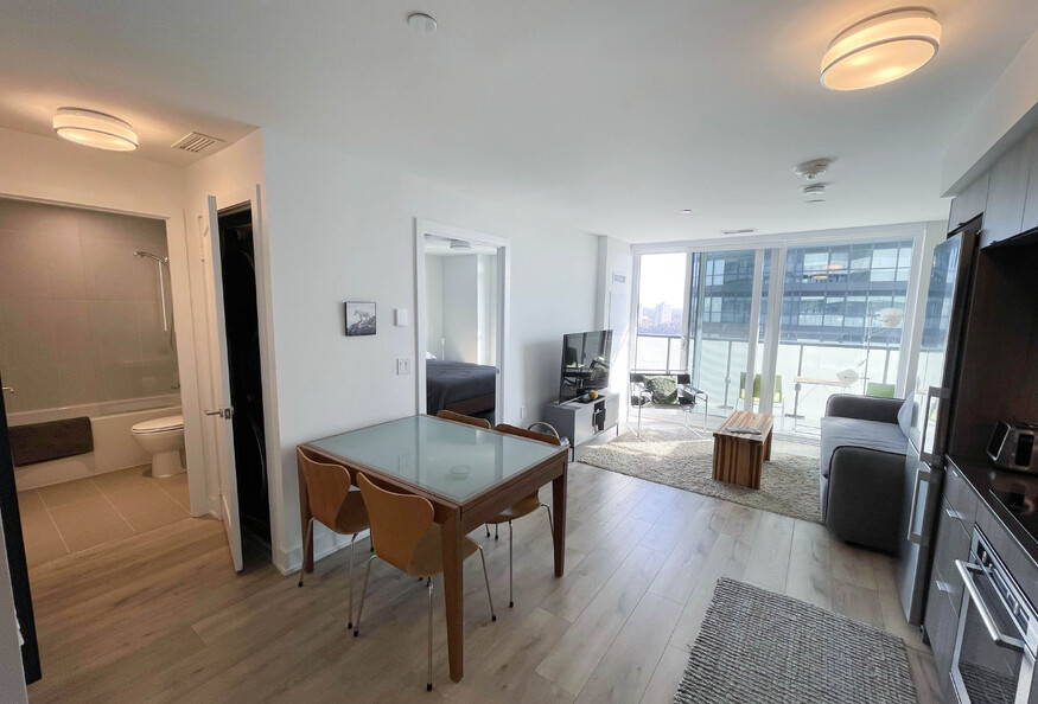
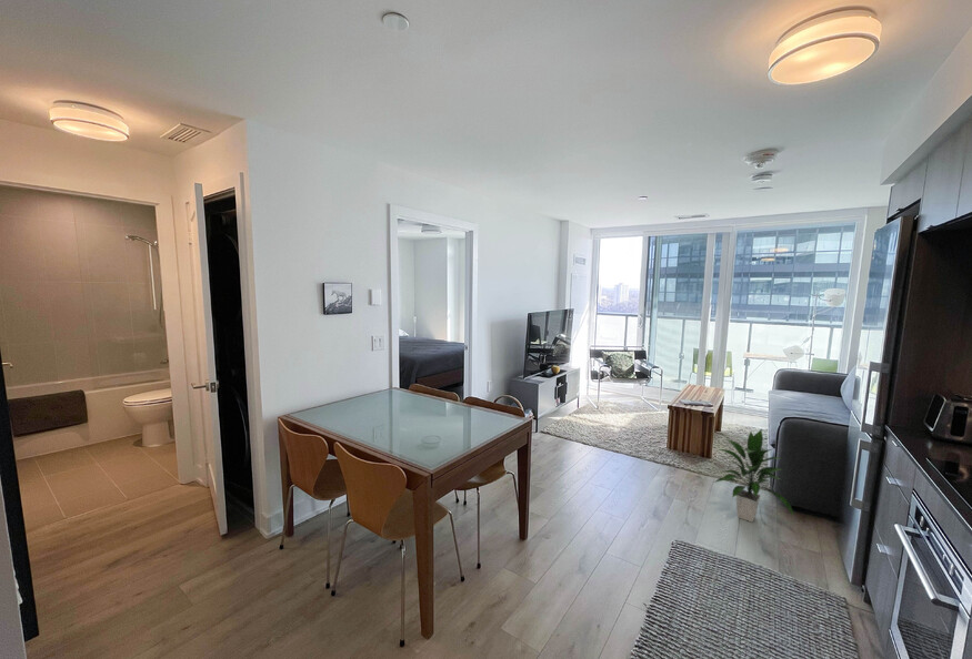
+ indoor plant (752, 476)
